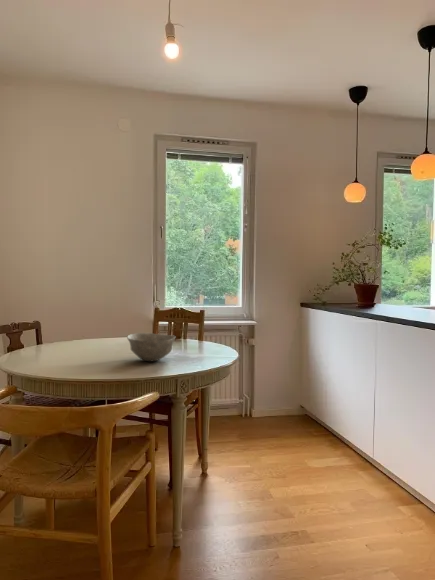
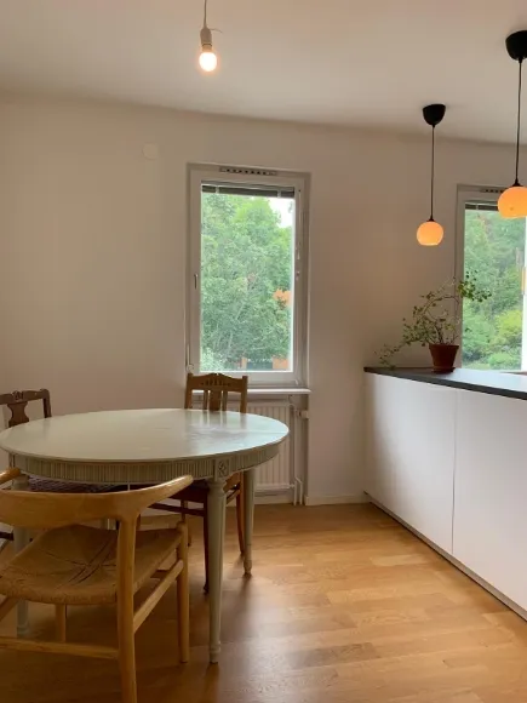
- bowl (151, 347)
